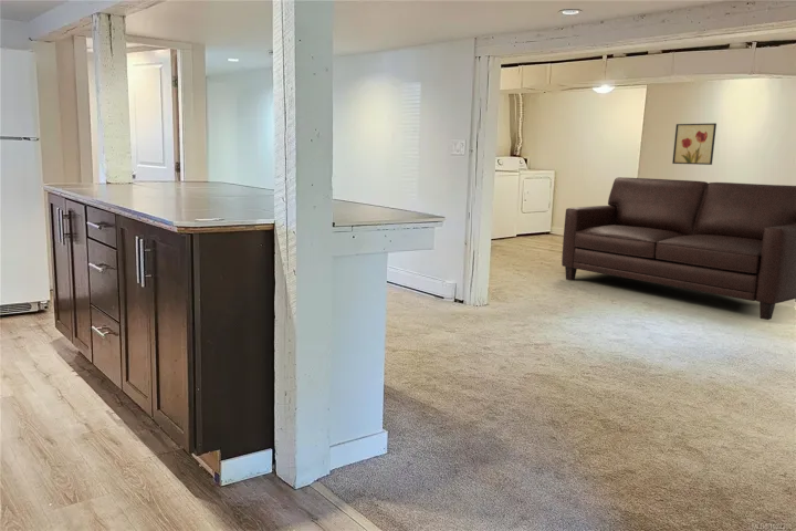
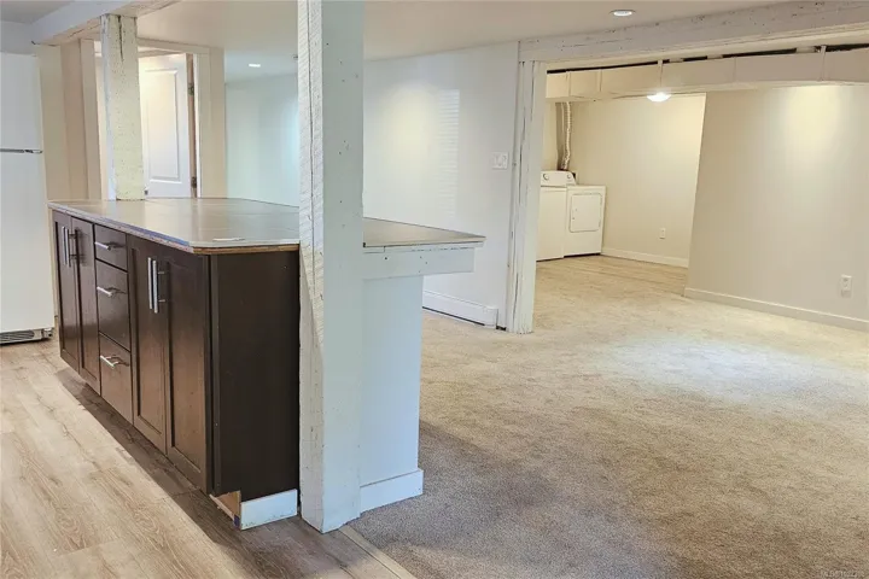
- wall art (694, 144)
- sofa (683, 237)
